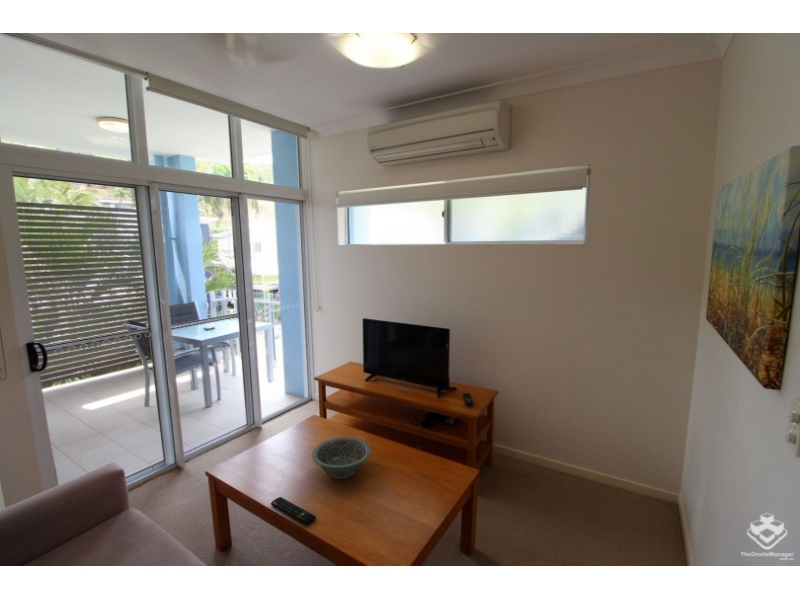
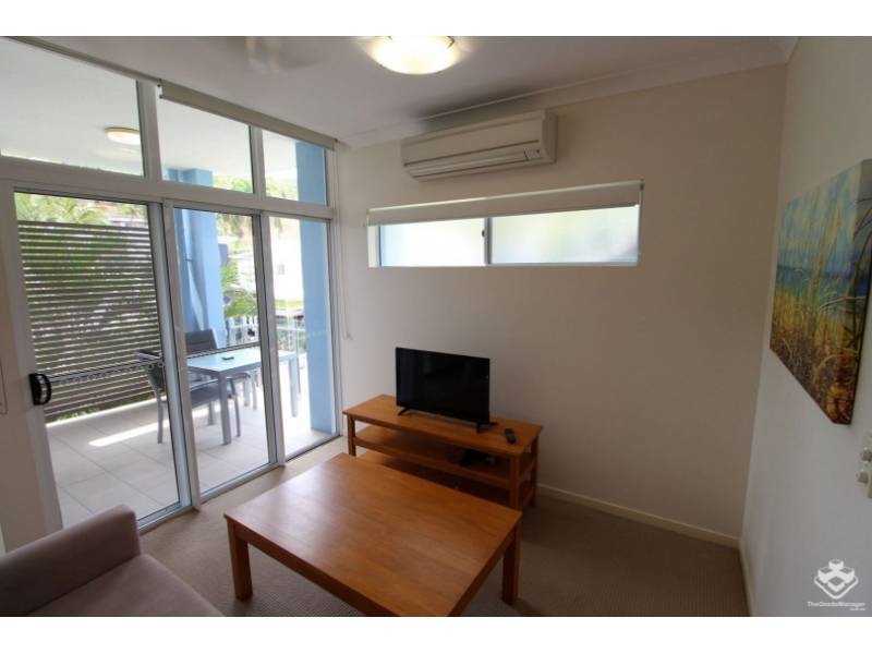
- remote control (292, 510)
- decorative bowl (342, 461)
